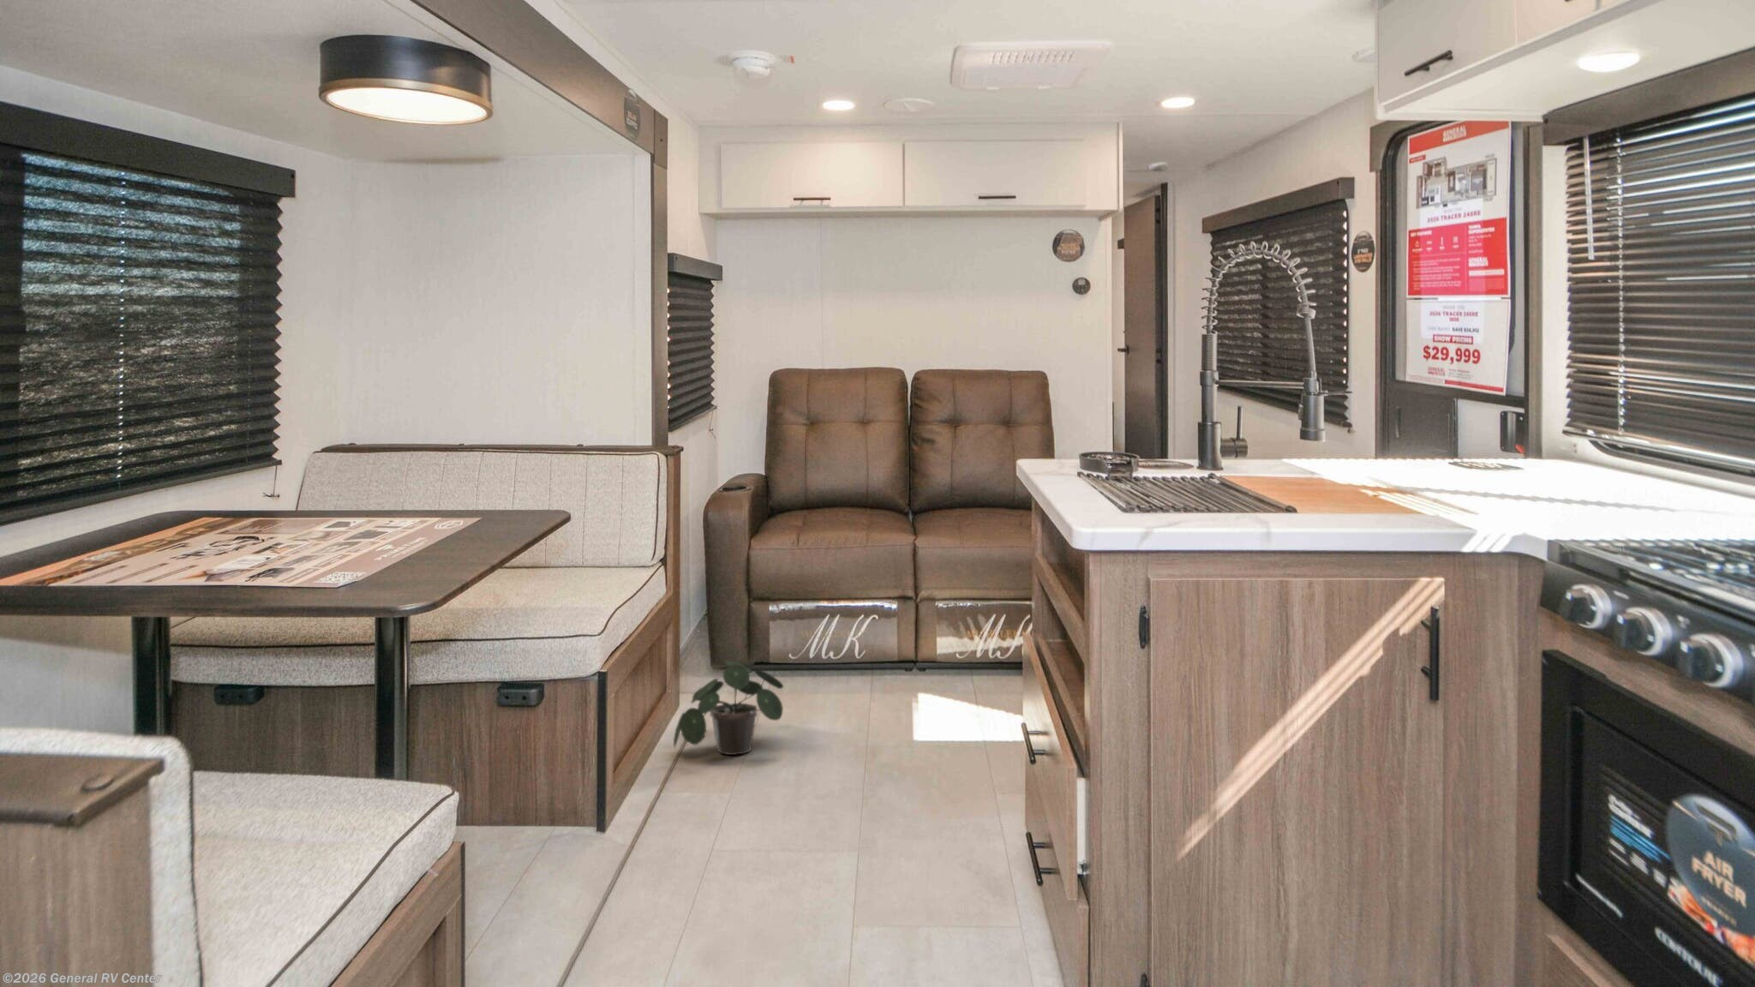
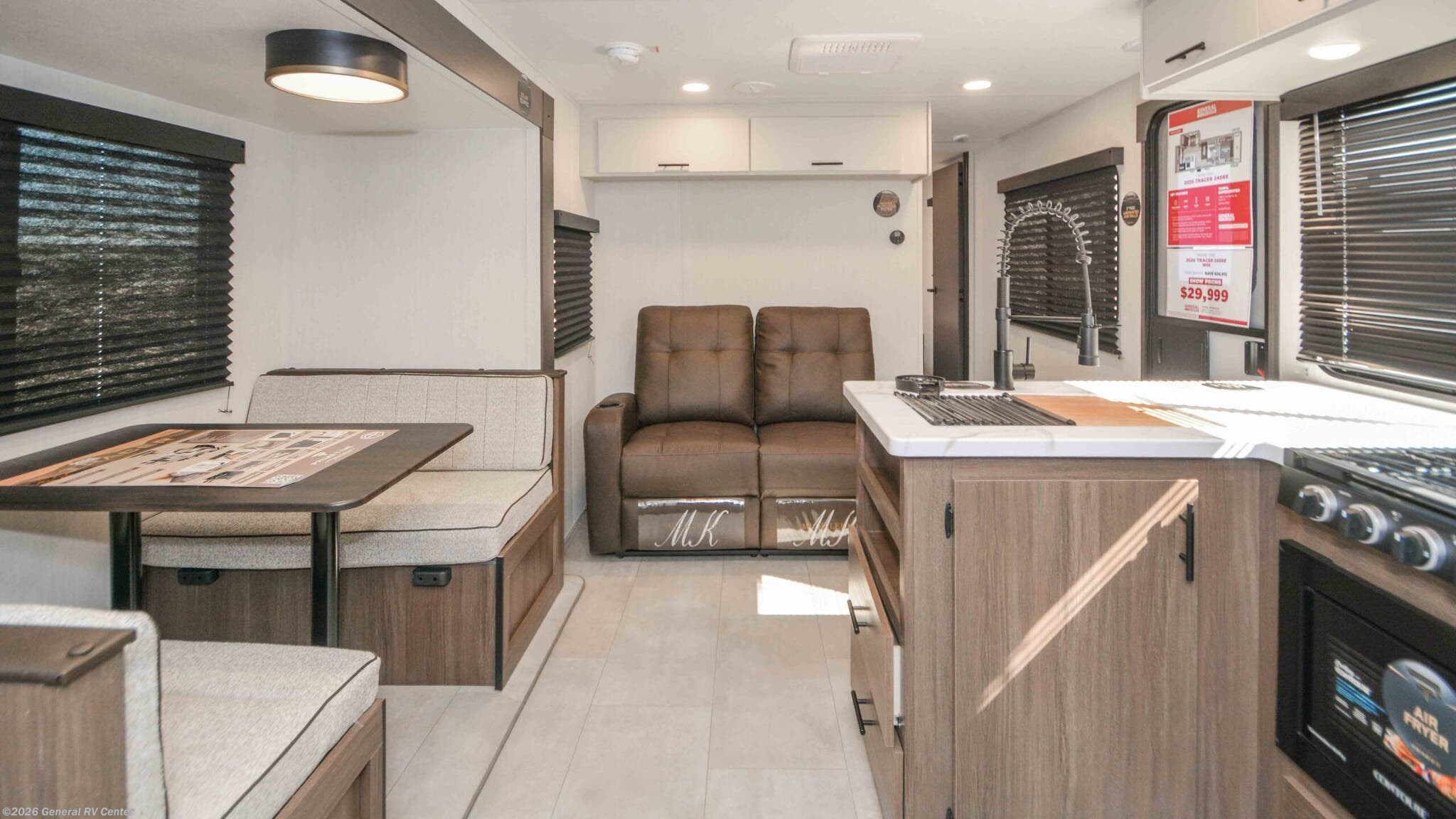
- potted plant (729, 706)
